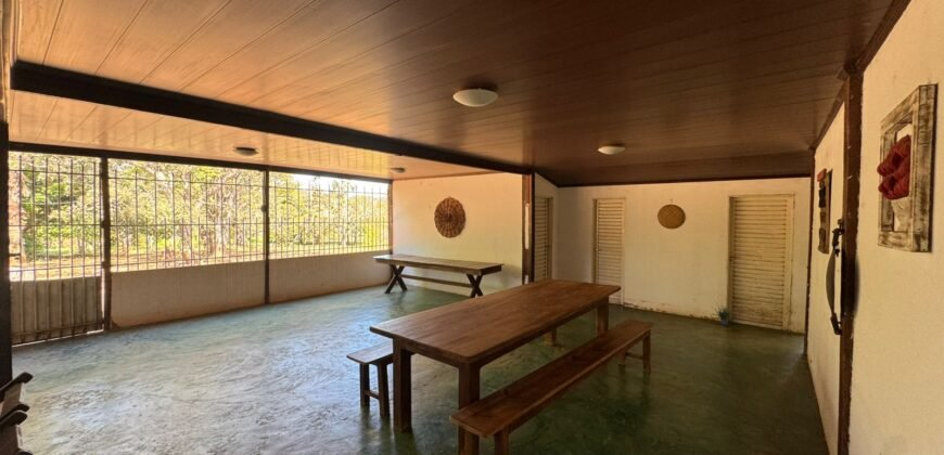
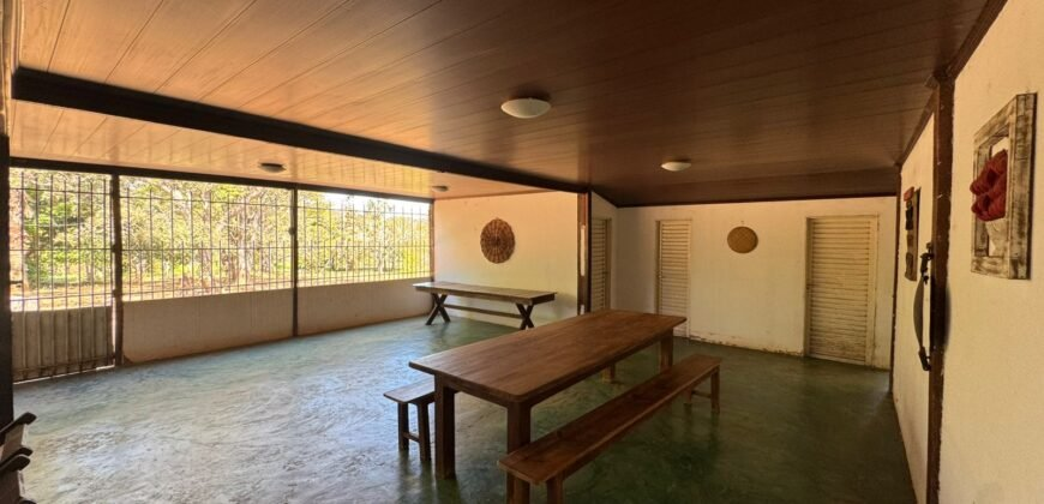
- potted plant (724, 312)
